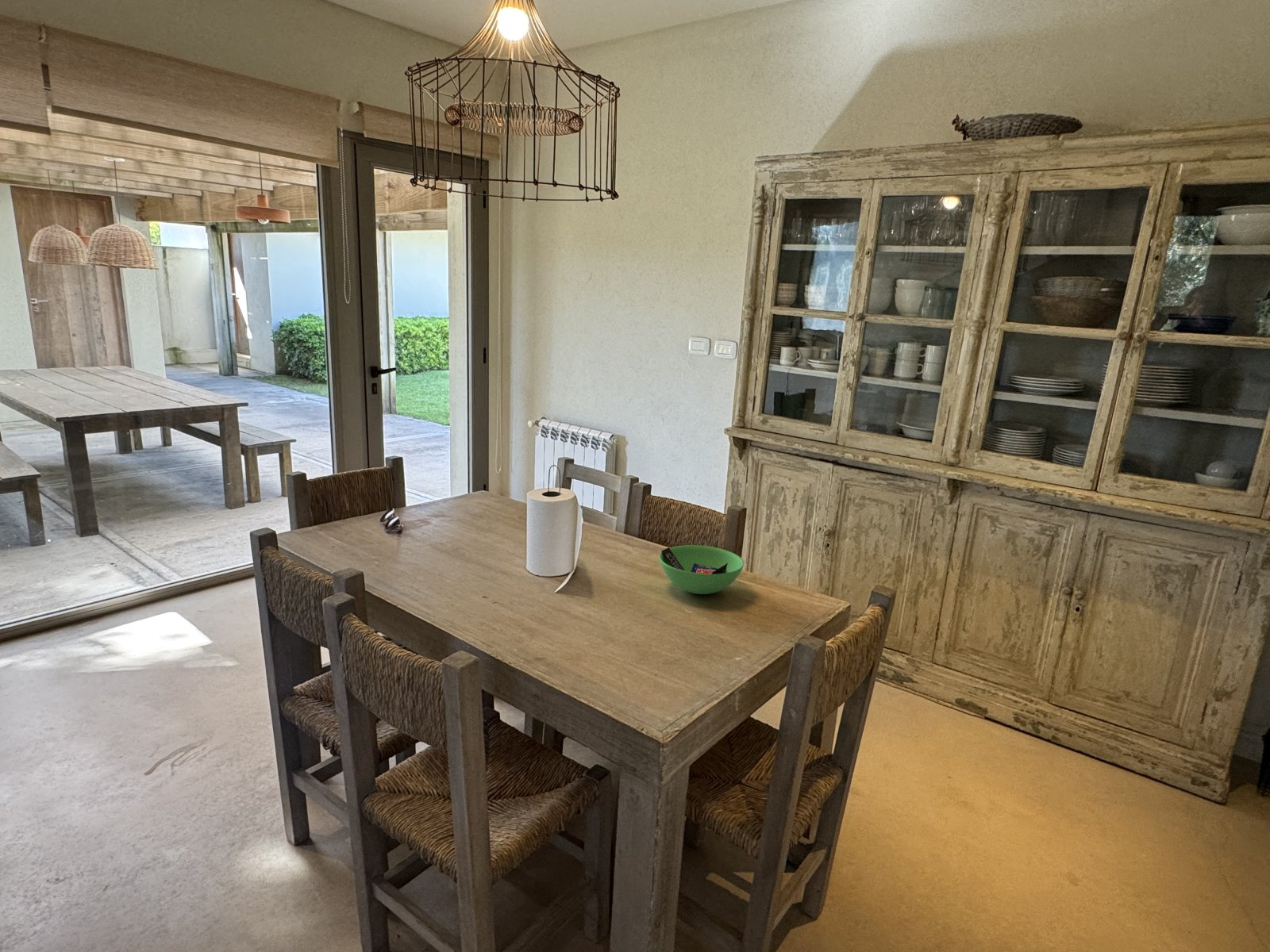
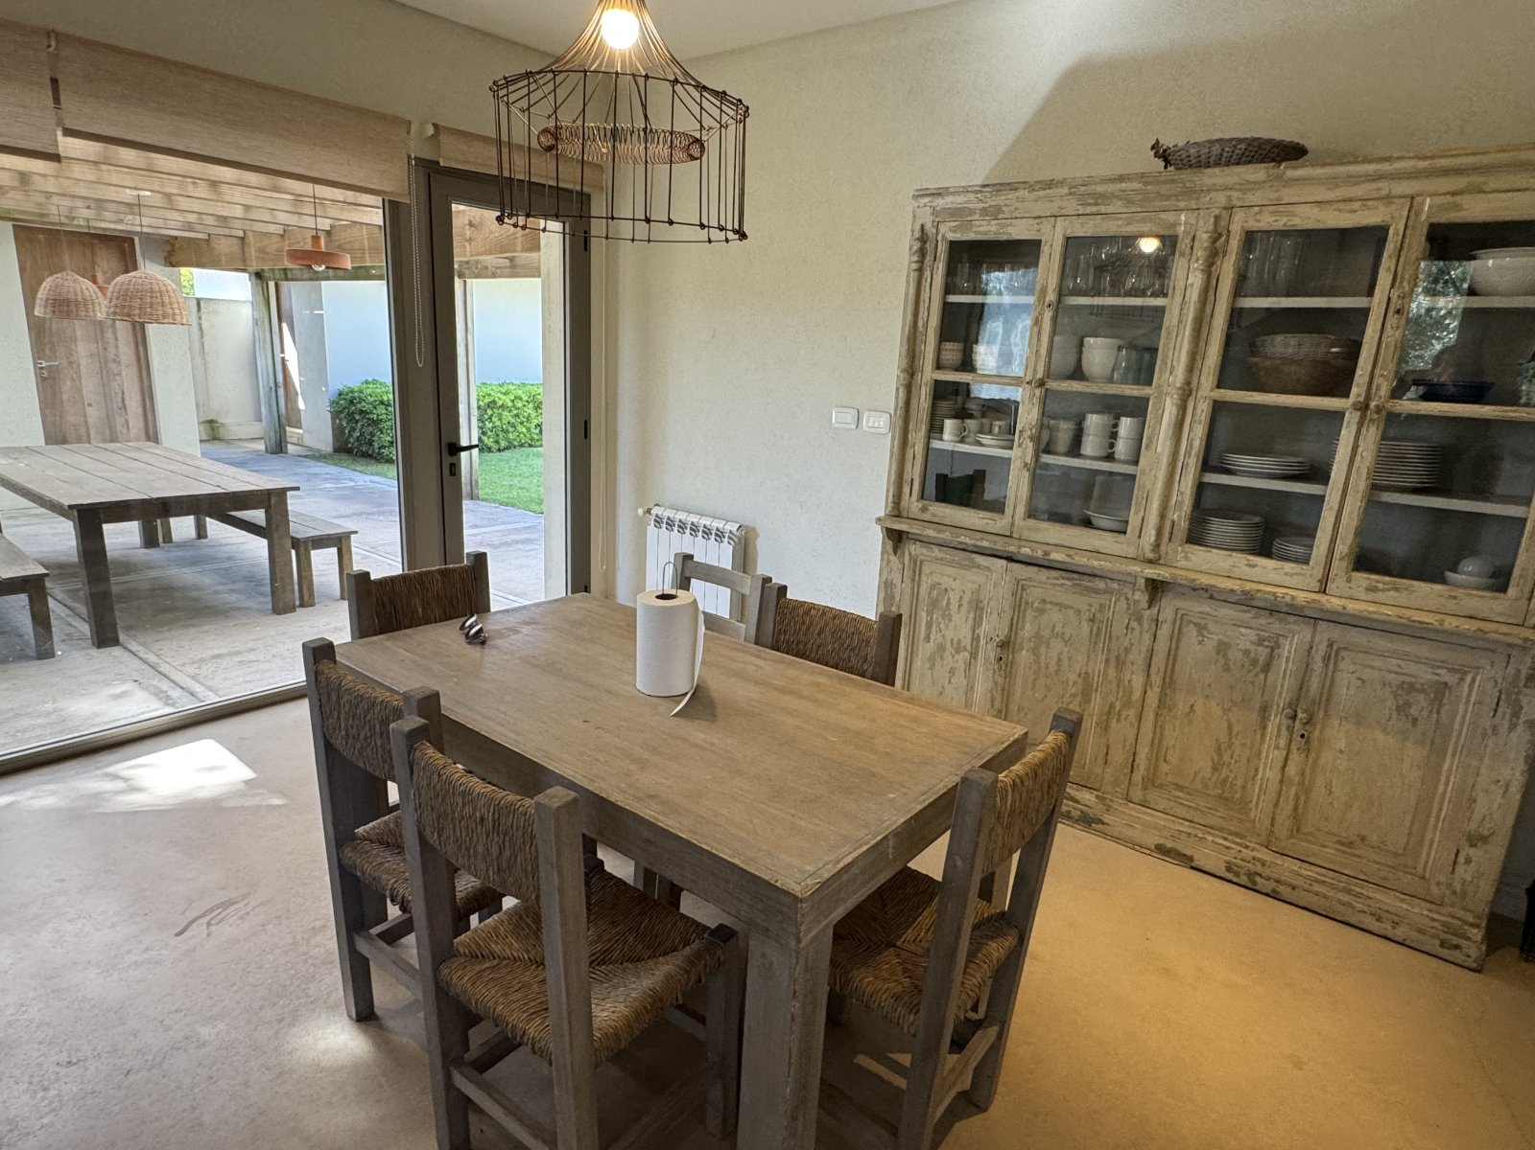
- bowl (700, 570)
